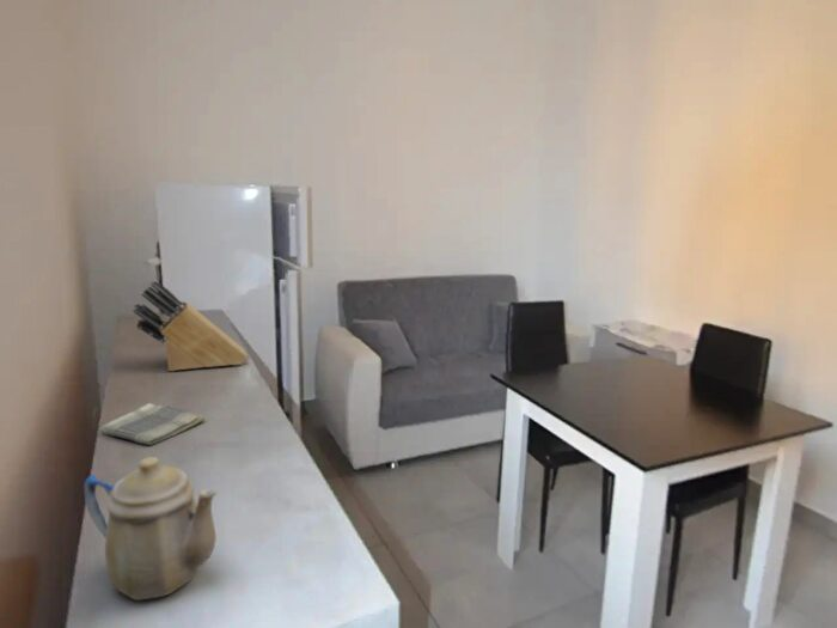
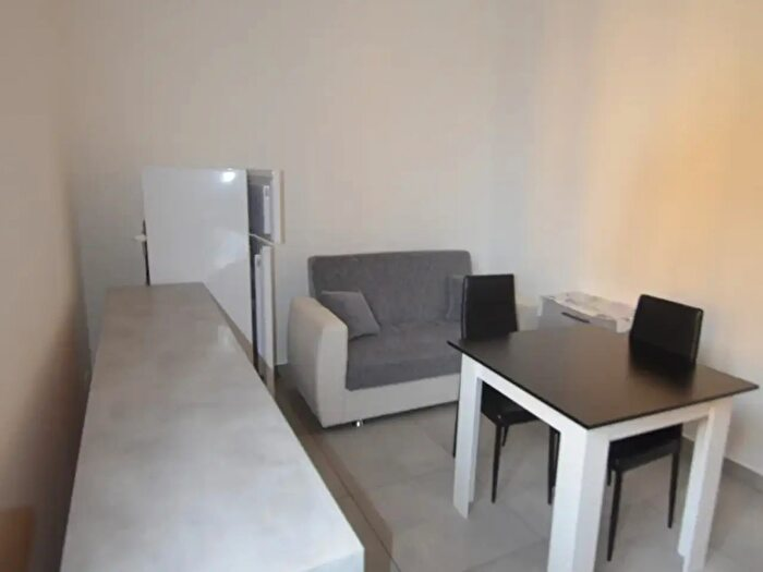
- teapot (153, 518)
- dish towel (154, 421)
- knife block (191, 322)
